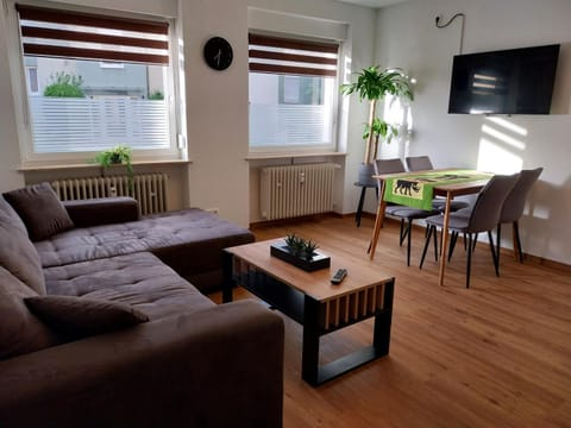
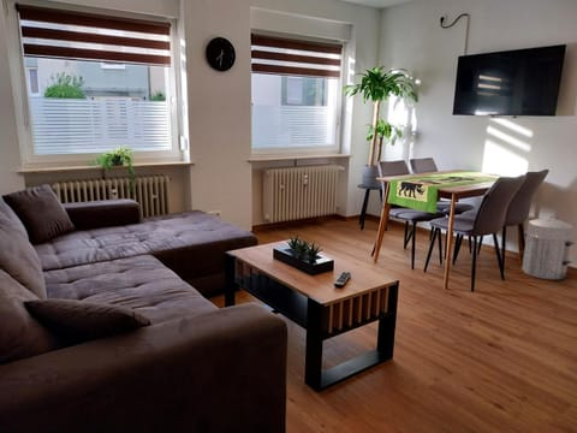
+ waste bin (547, 245)
